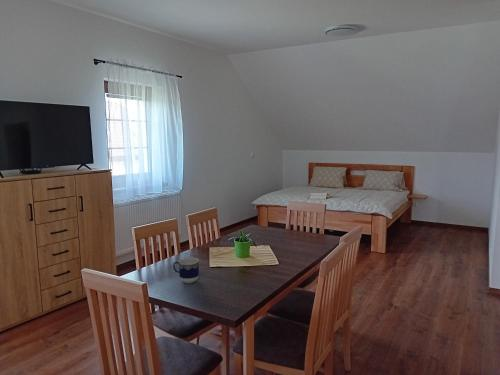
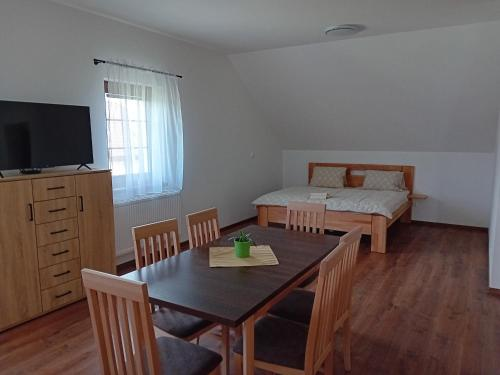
- cup (186, 270)
